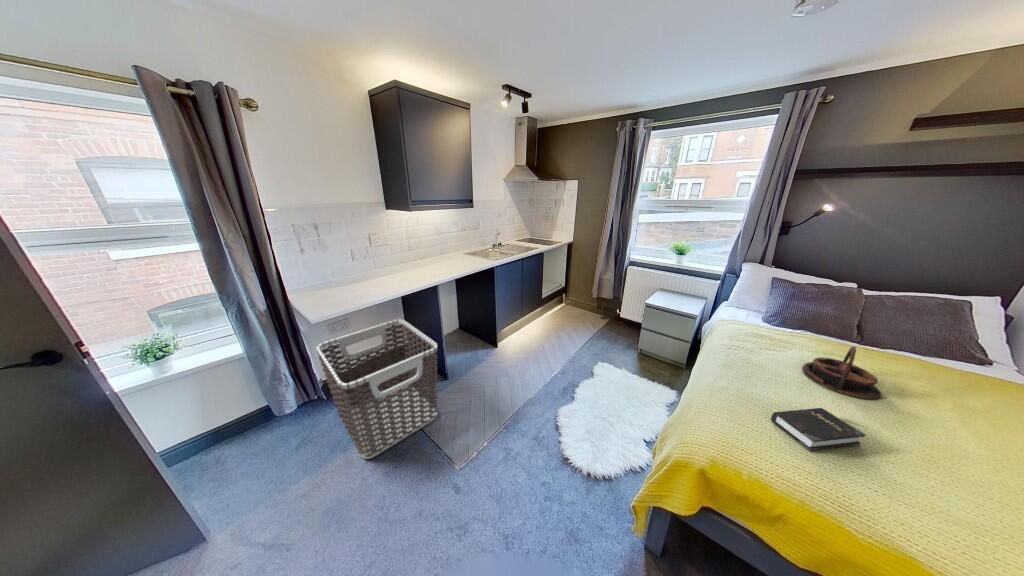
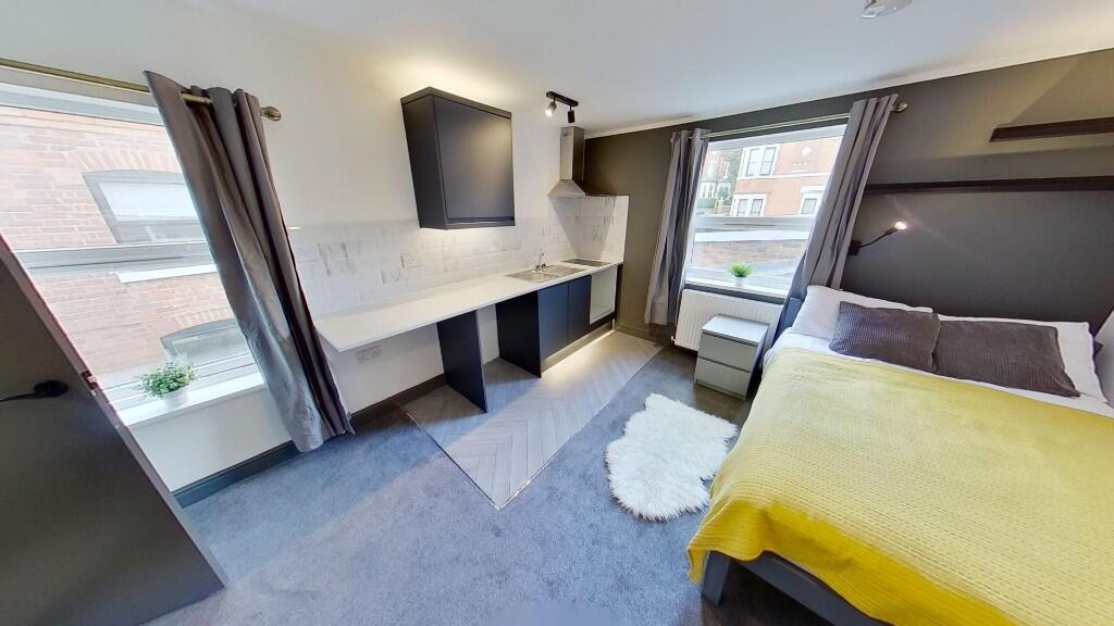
- serving tray (846, 364)
- clothes hamper (384, 382)
- hardback book (815, 427)
